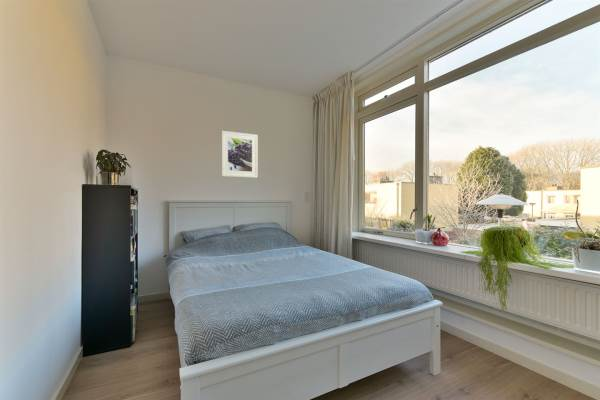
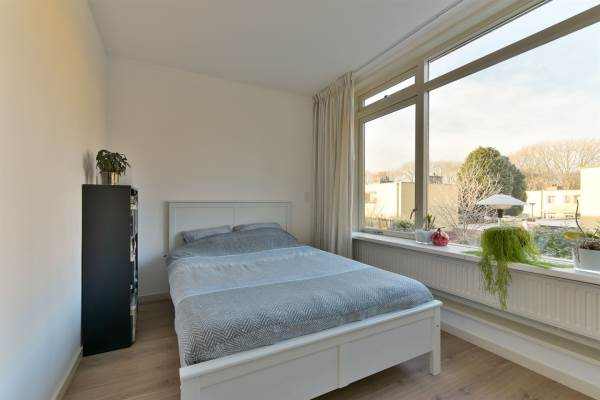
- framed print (240, 154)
